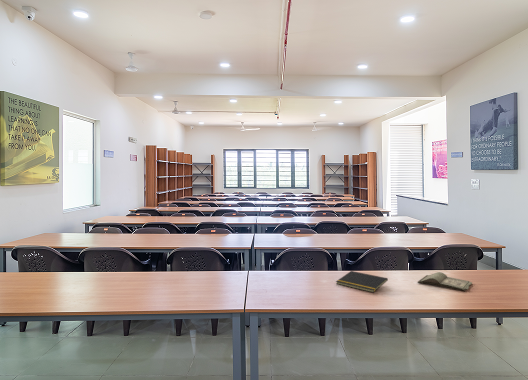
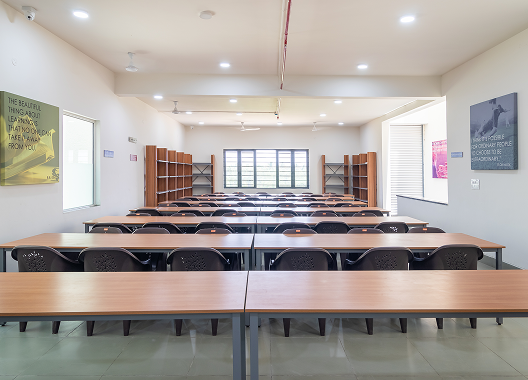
- hardback book (445, 279)
- notepad (361, 280)
